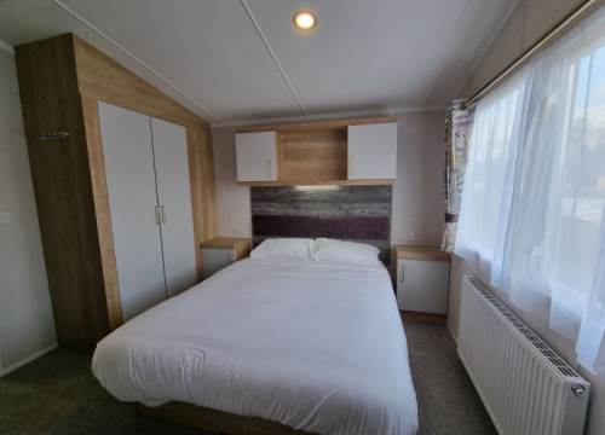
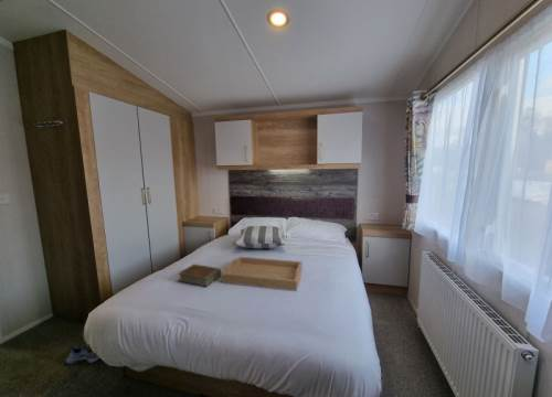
+ book (200, 273)
+ pillow (261, 236)
+ shoe (86, 351)
+ serving tray (264, 270)
